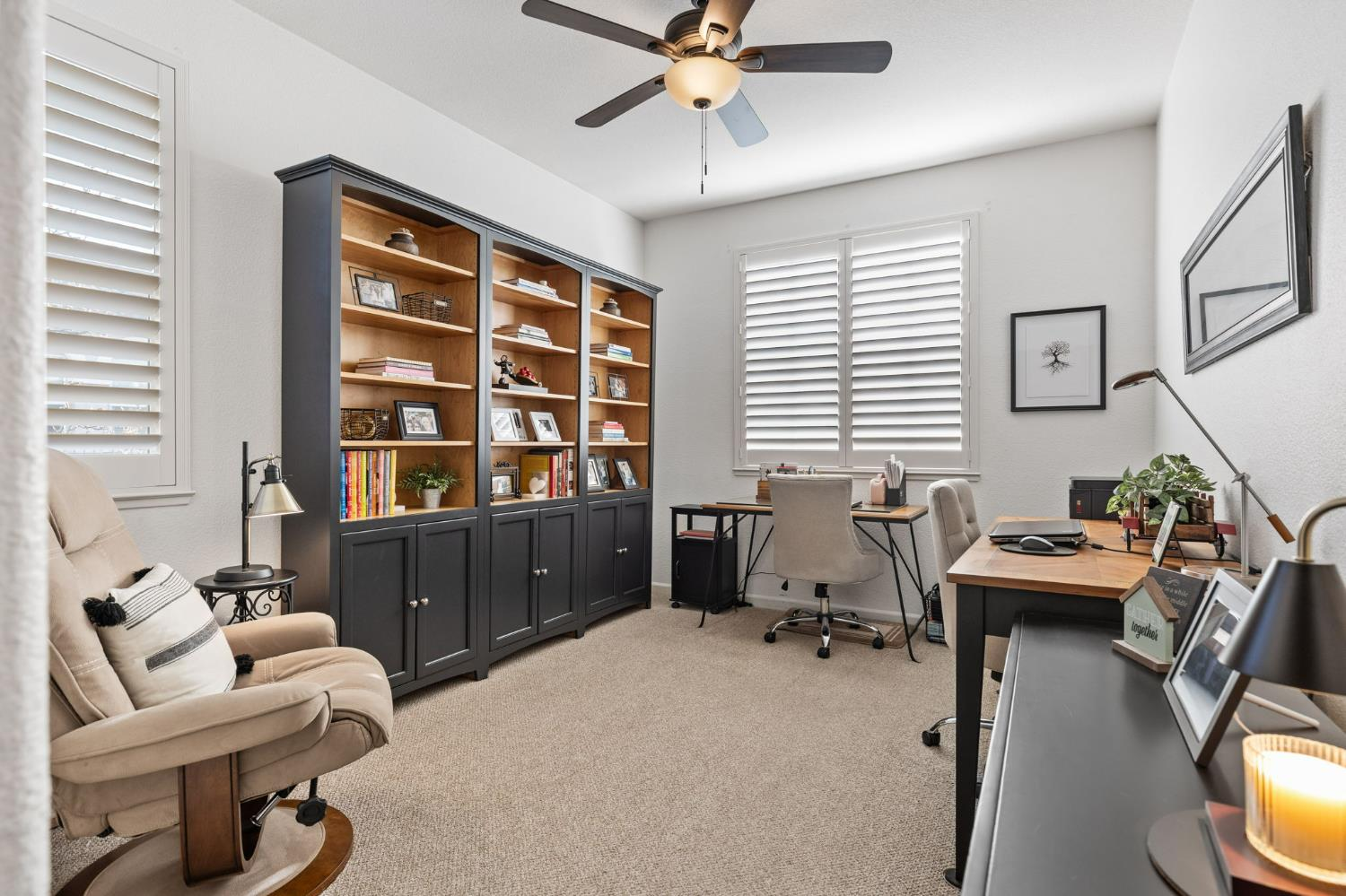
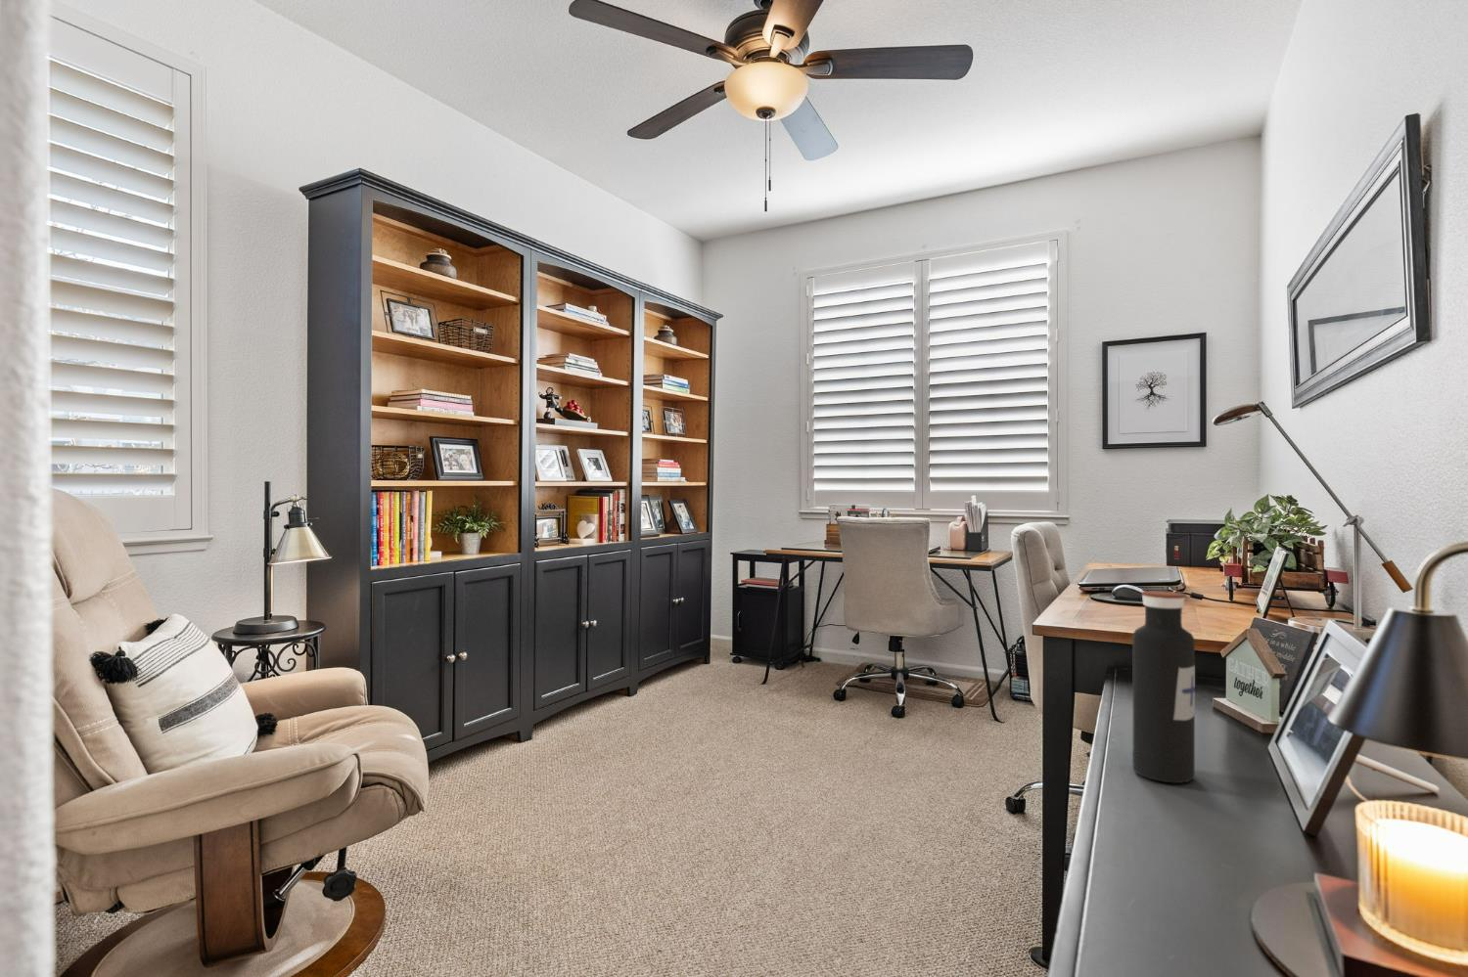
+ water bottle (1163, 683)
